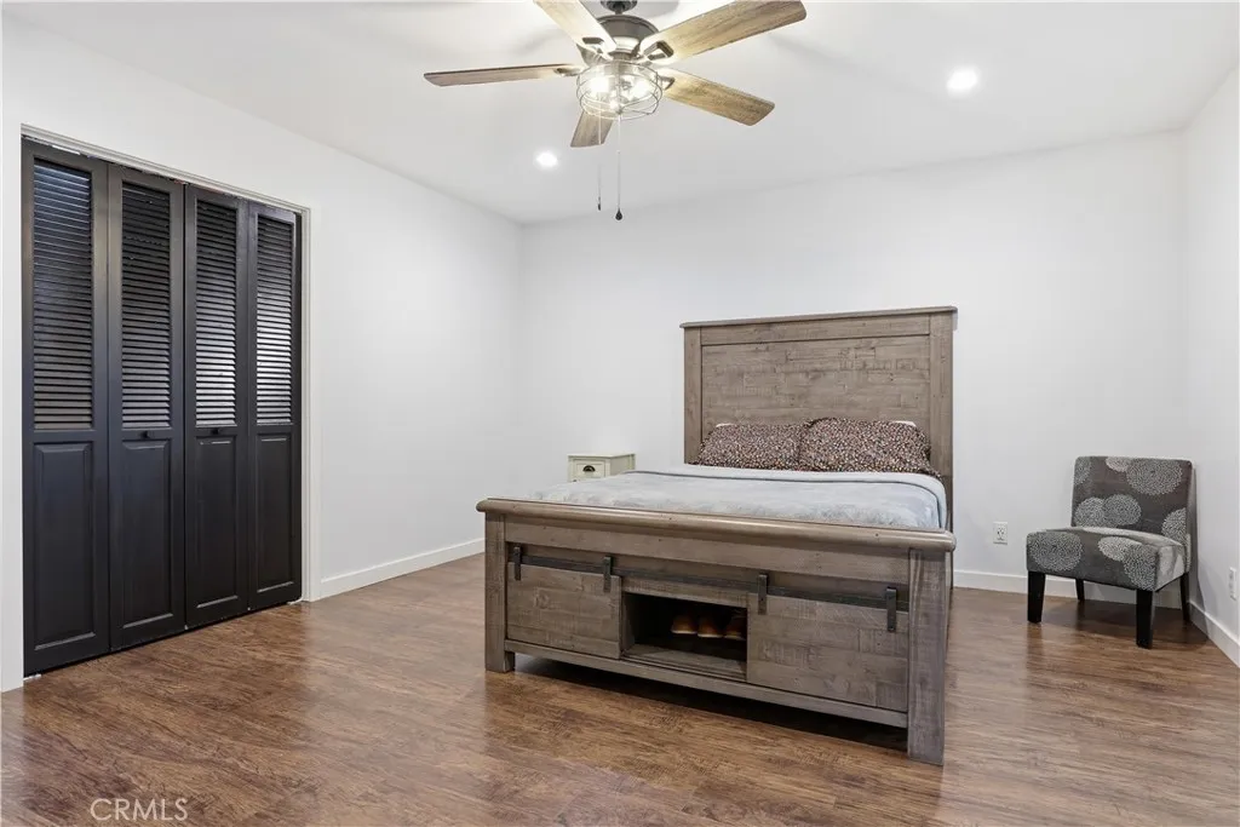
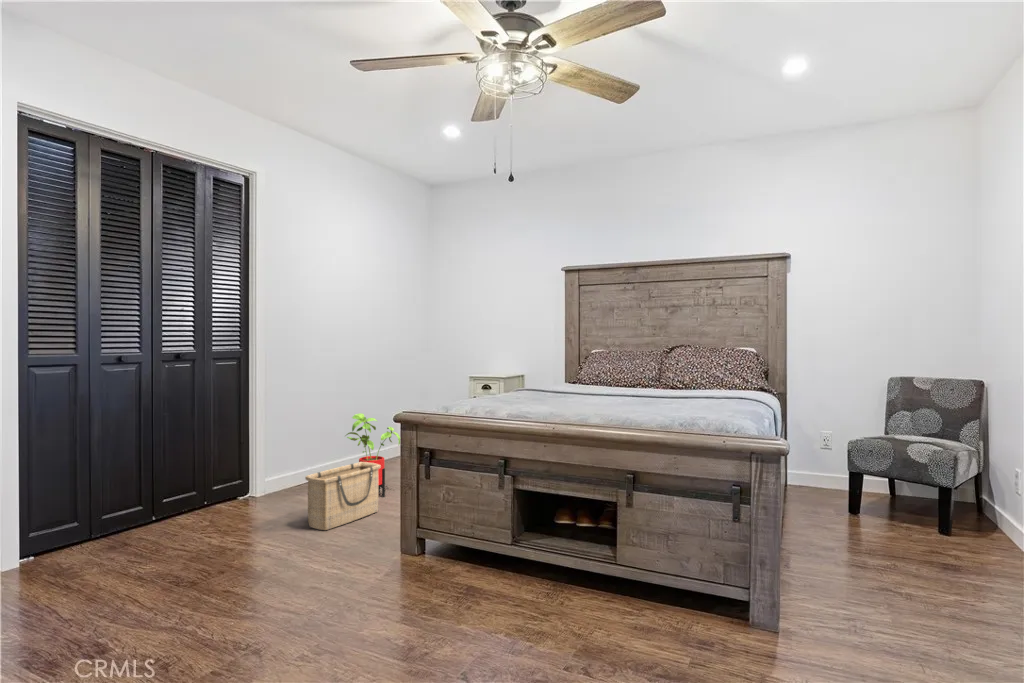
+ basket (344, 494)
+ house plant (369, 453)
